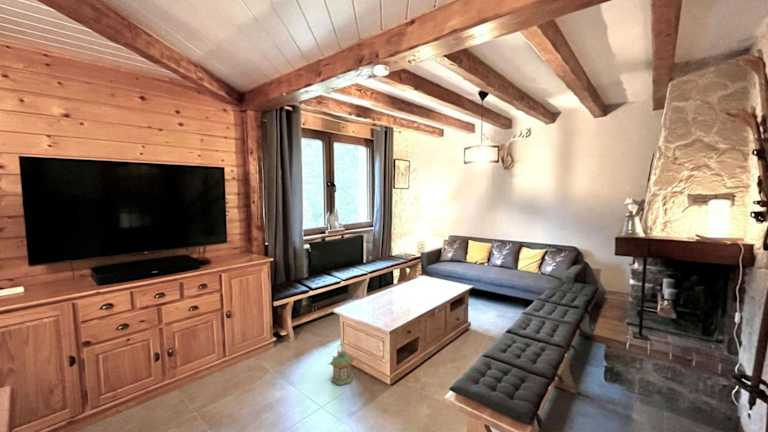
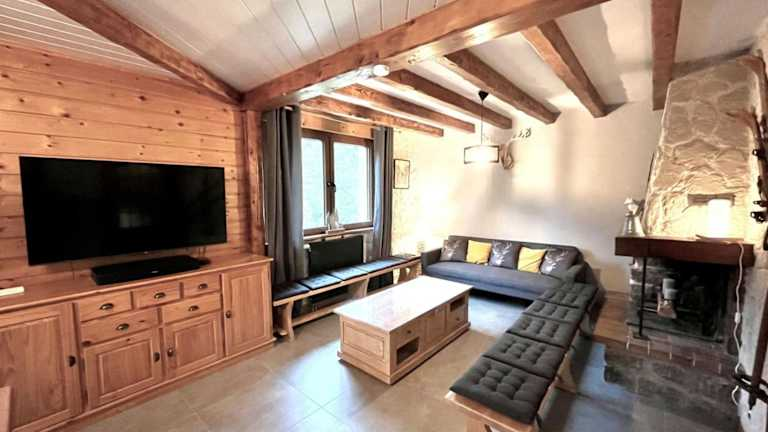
- lantern (342, 361)
